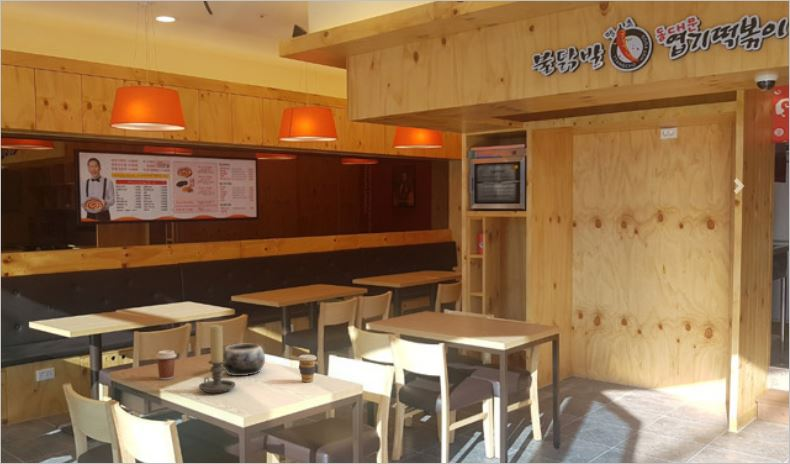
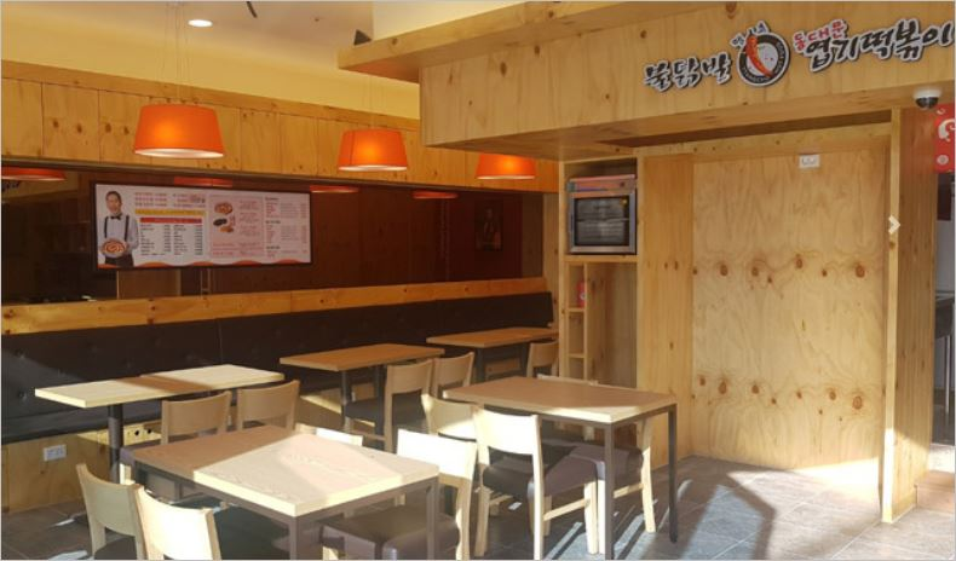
- candle holder (215, 356)
- decorative bowl (243, 359)
- coffee cup (307, 368)
- coffee cup (166, 364)
